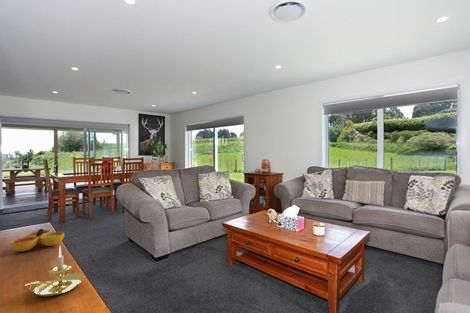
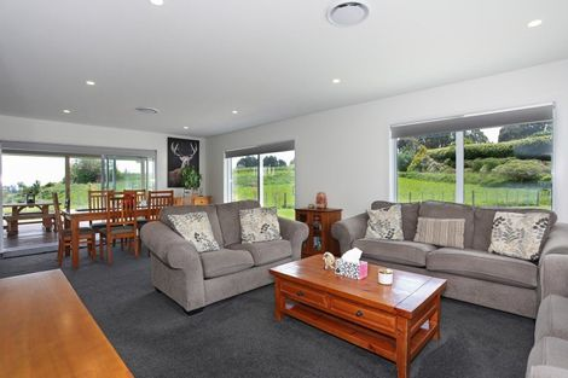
- candle holder (56, 267)
- decorative bowl (35, 238)
